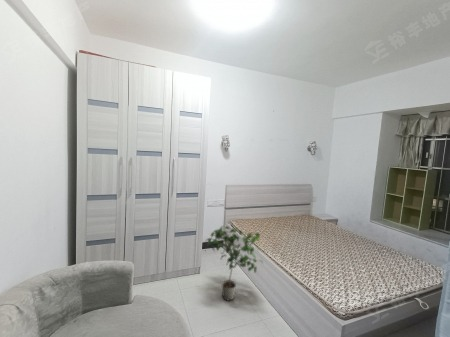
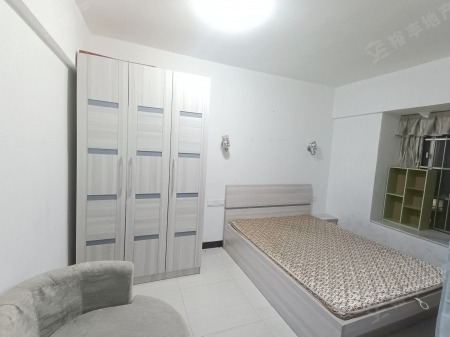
- potted plant (230, 261)
